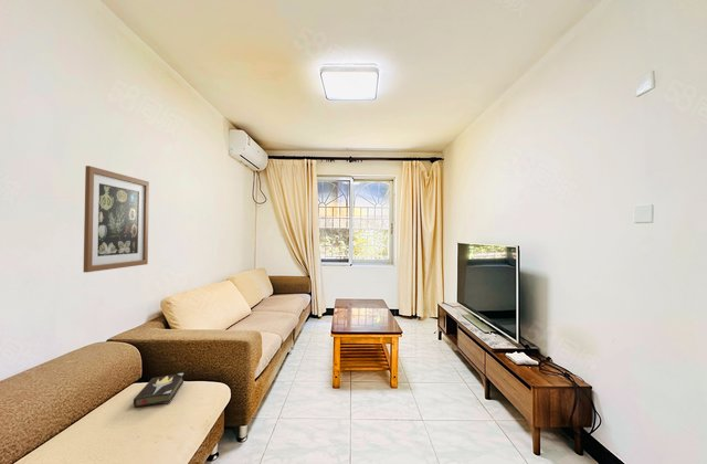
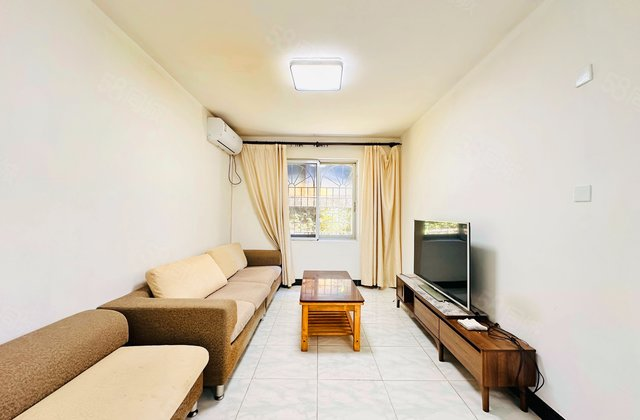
- hardback book (160, 388)
- wall art (120, 221)
